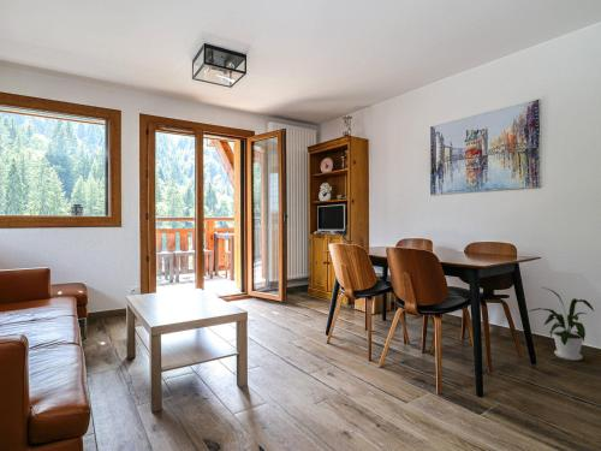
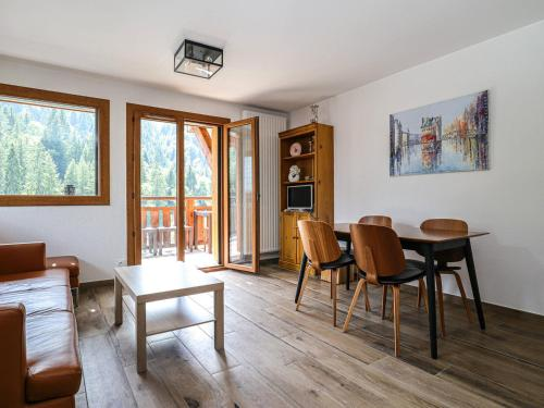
- house plant (564, 322)
